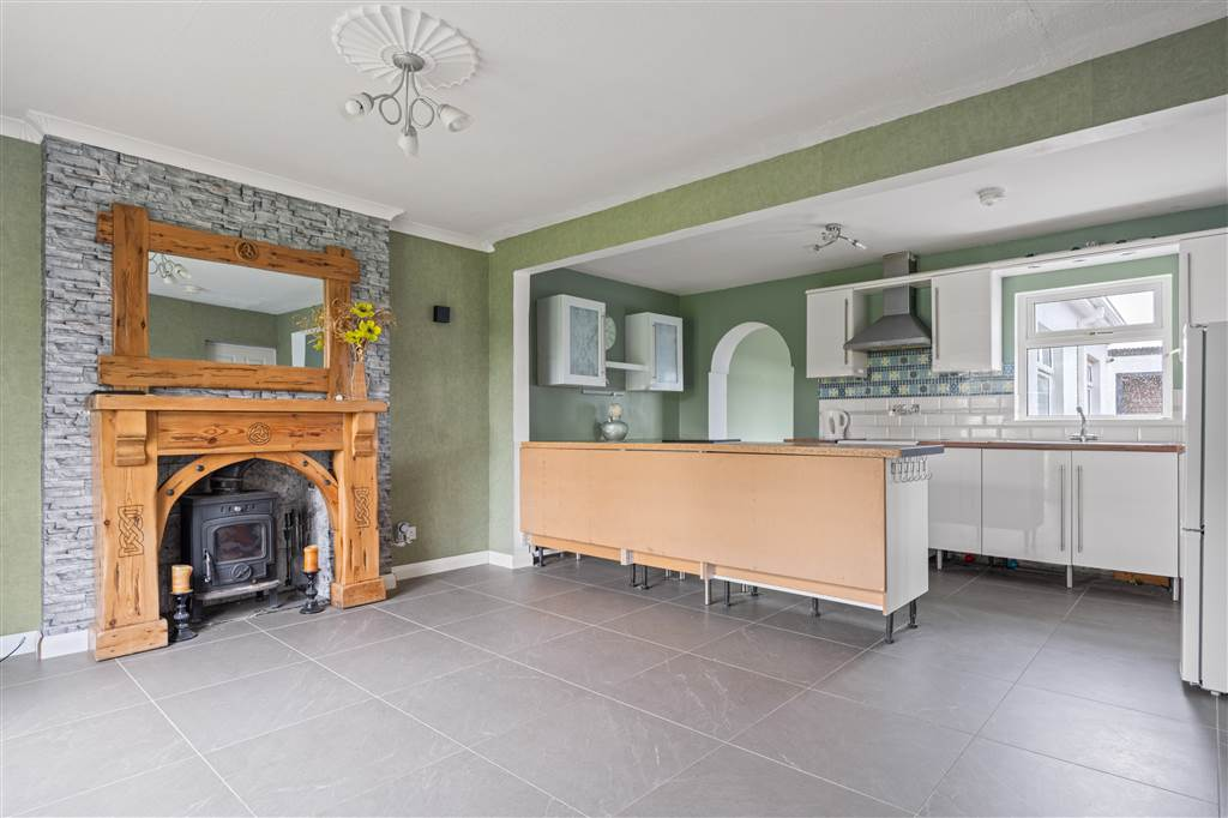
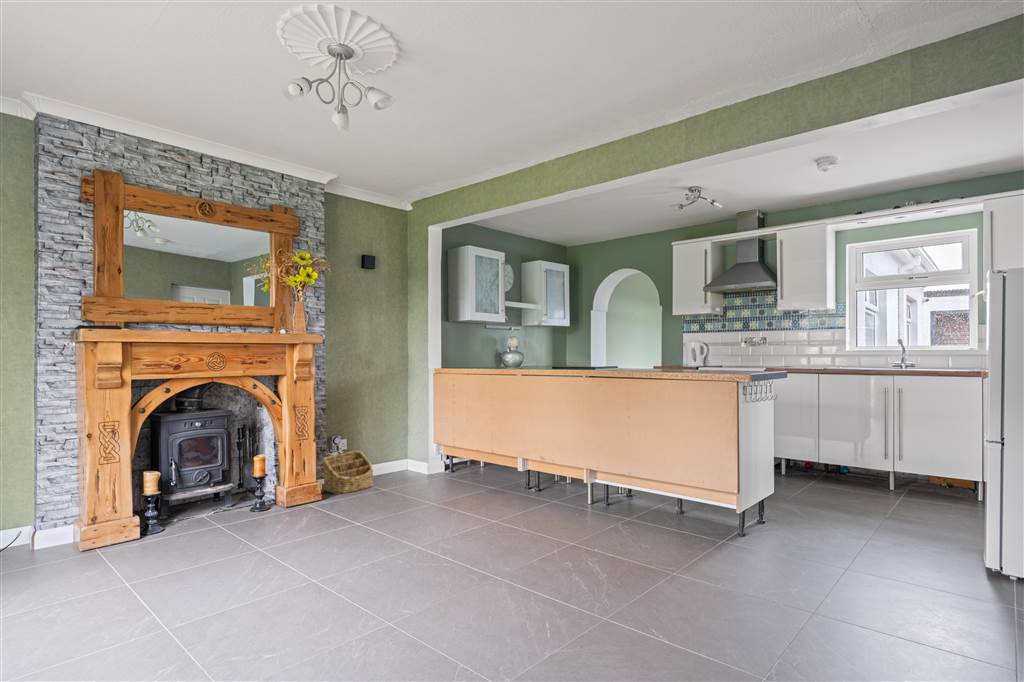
+ basket (349, 471)
